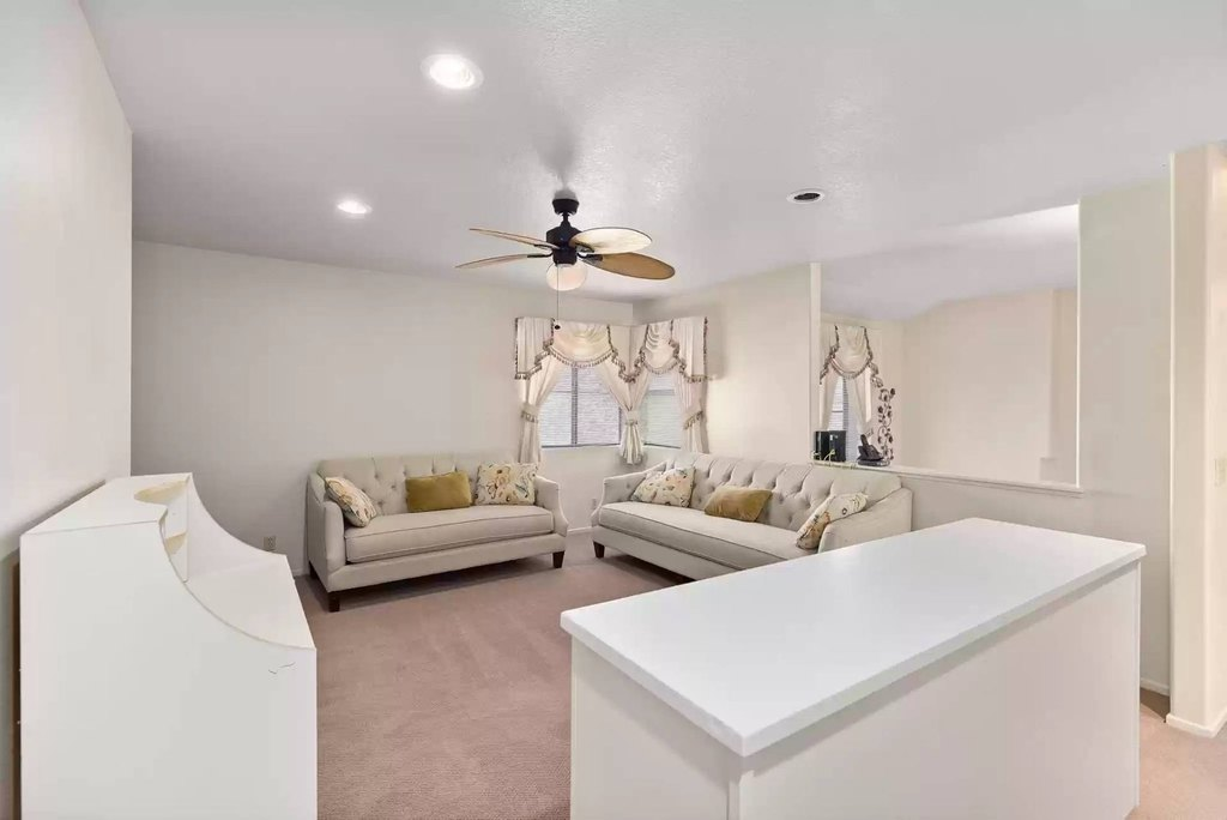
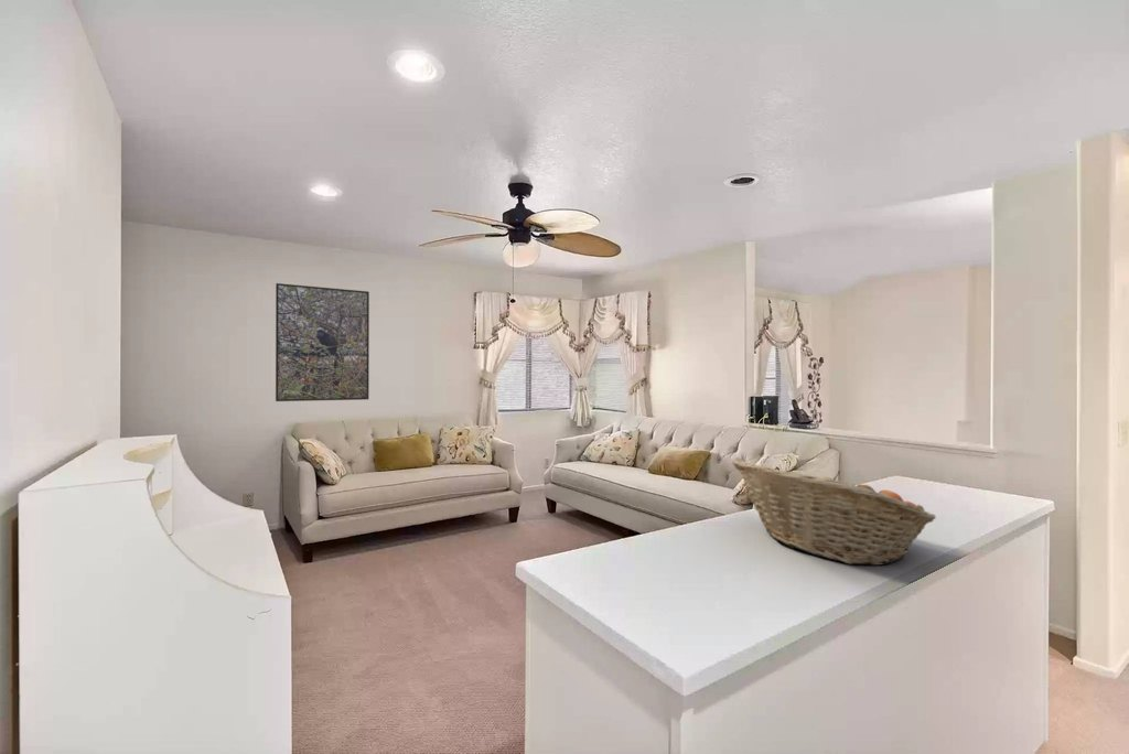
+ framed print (324, 344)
+ fruit basket (822, 503)
